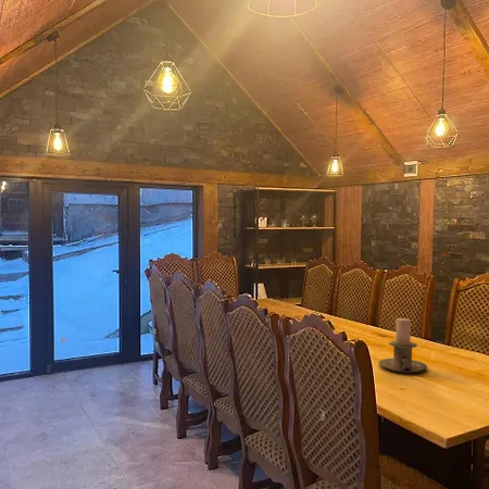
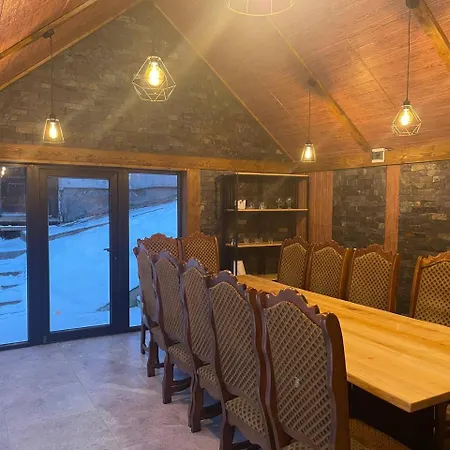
- candle holder (402, 342)
